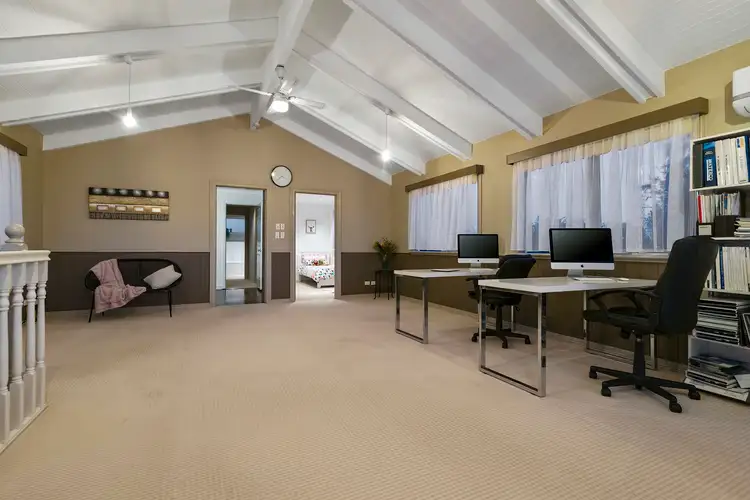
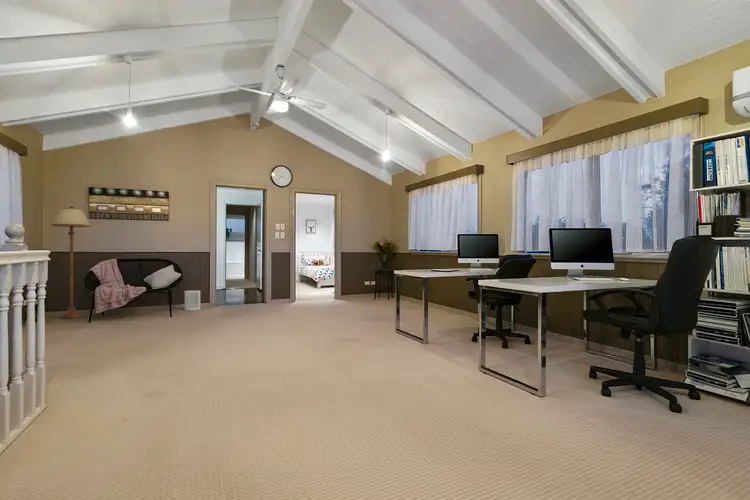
+ wastebasket (192, 300)
+ floor lamp (71, 261)
